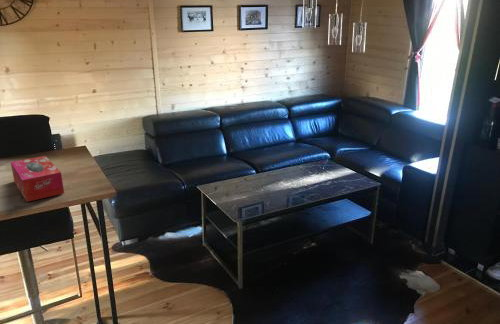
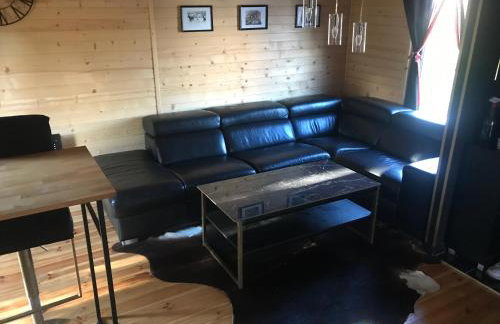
- tissue box (36, 177)
